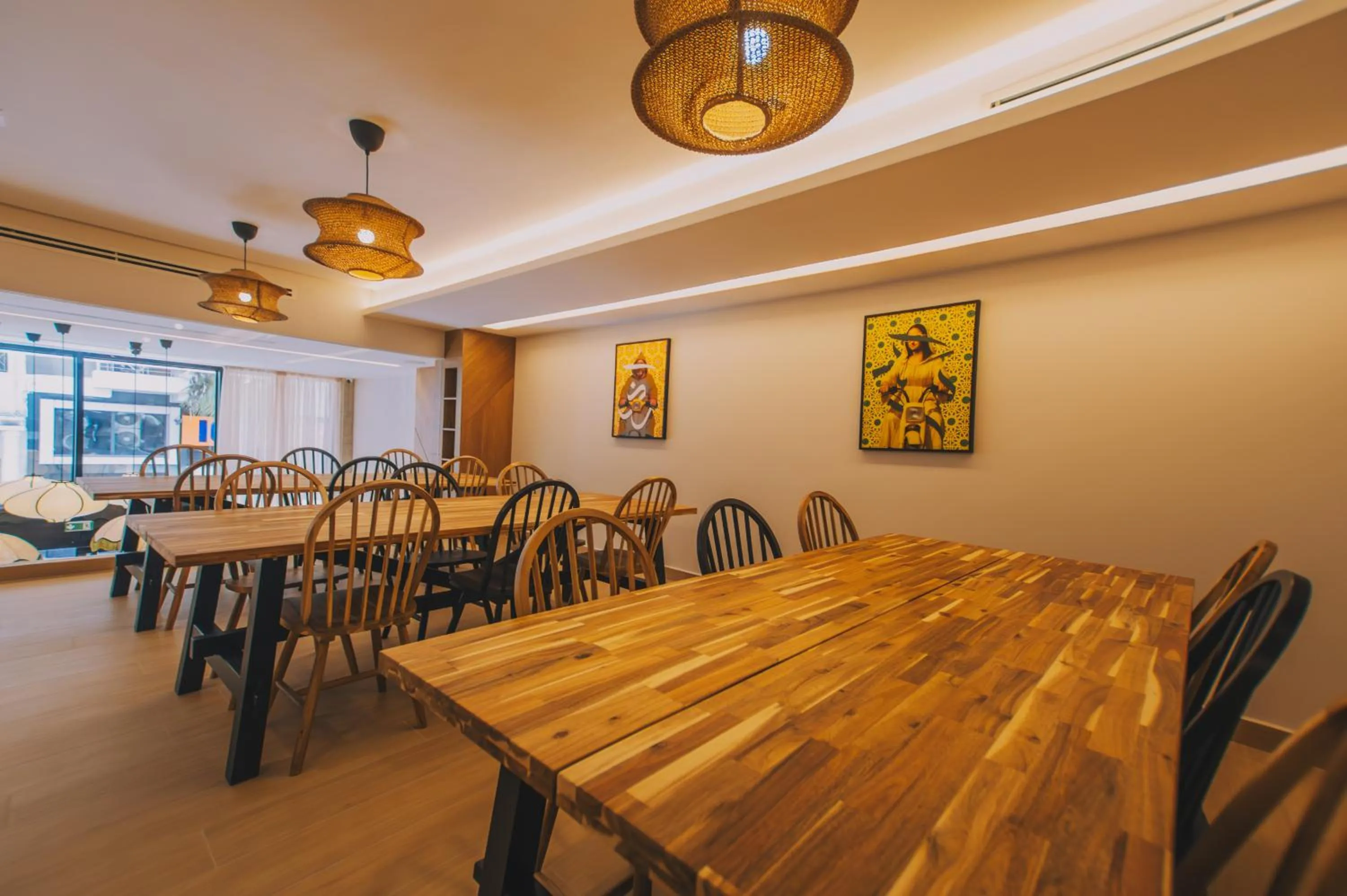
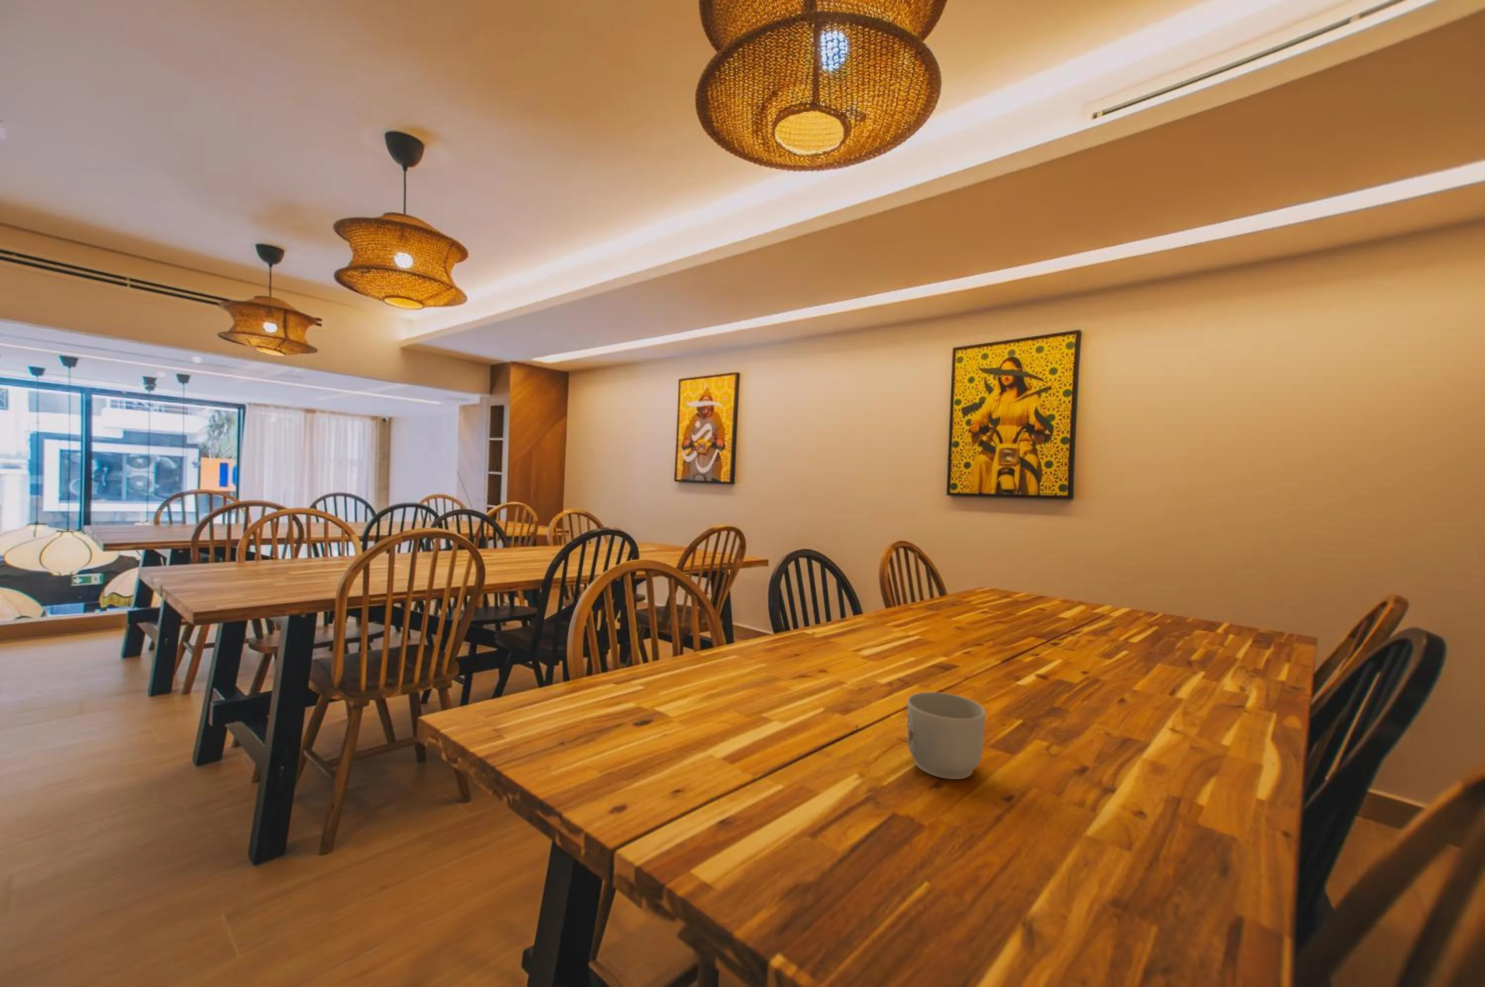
+ mug (940, 730)
